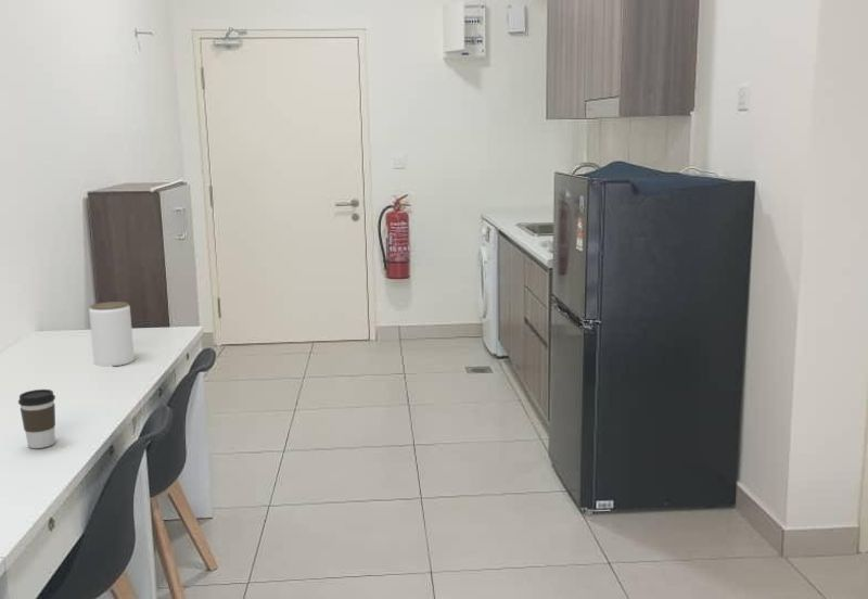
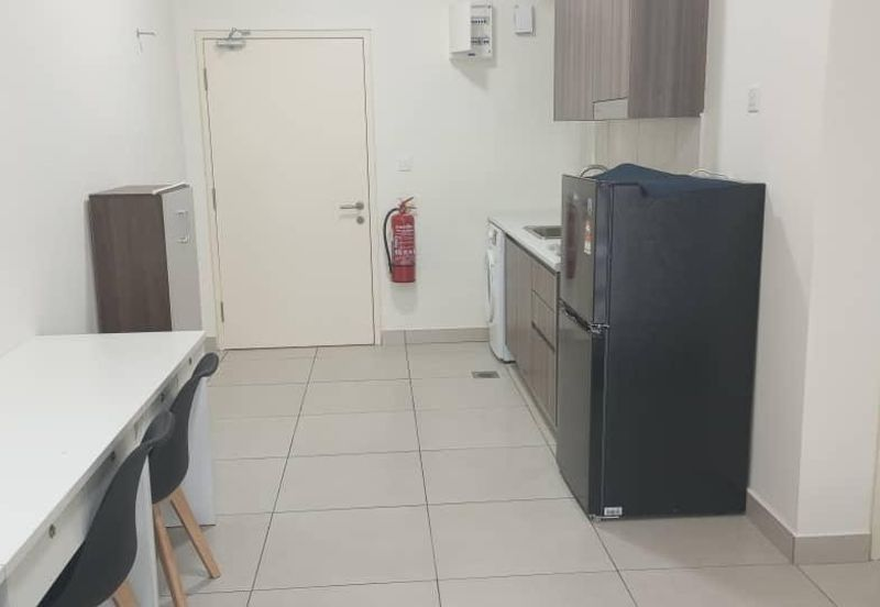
- jar (112, 333)
- coffee cup (38, 419)
